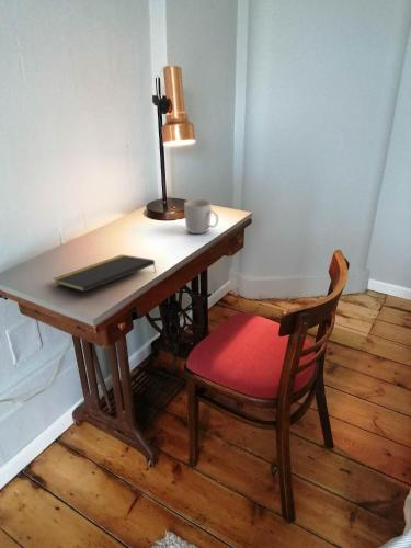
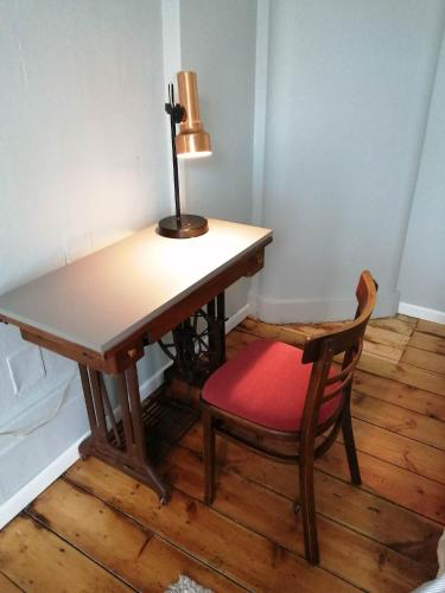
- mug (202, 217)
- notepad (104, 271)
